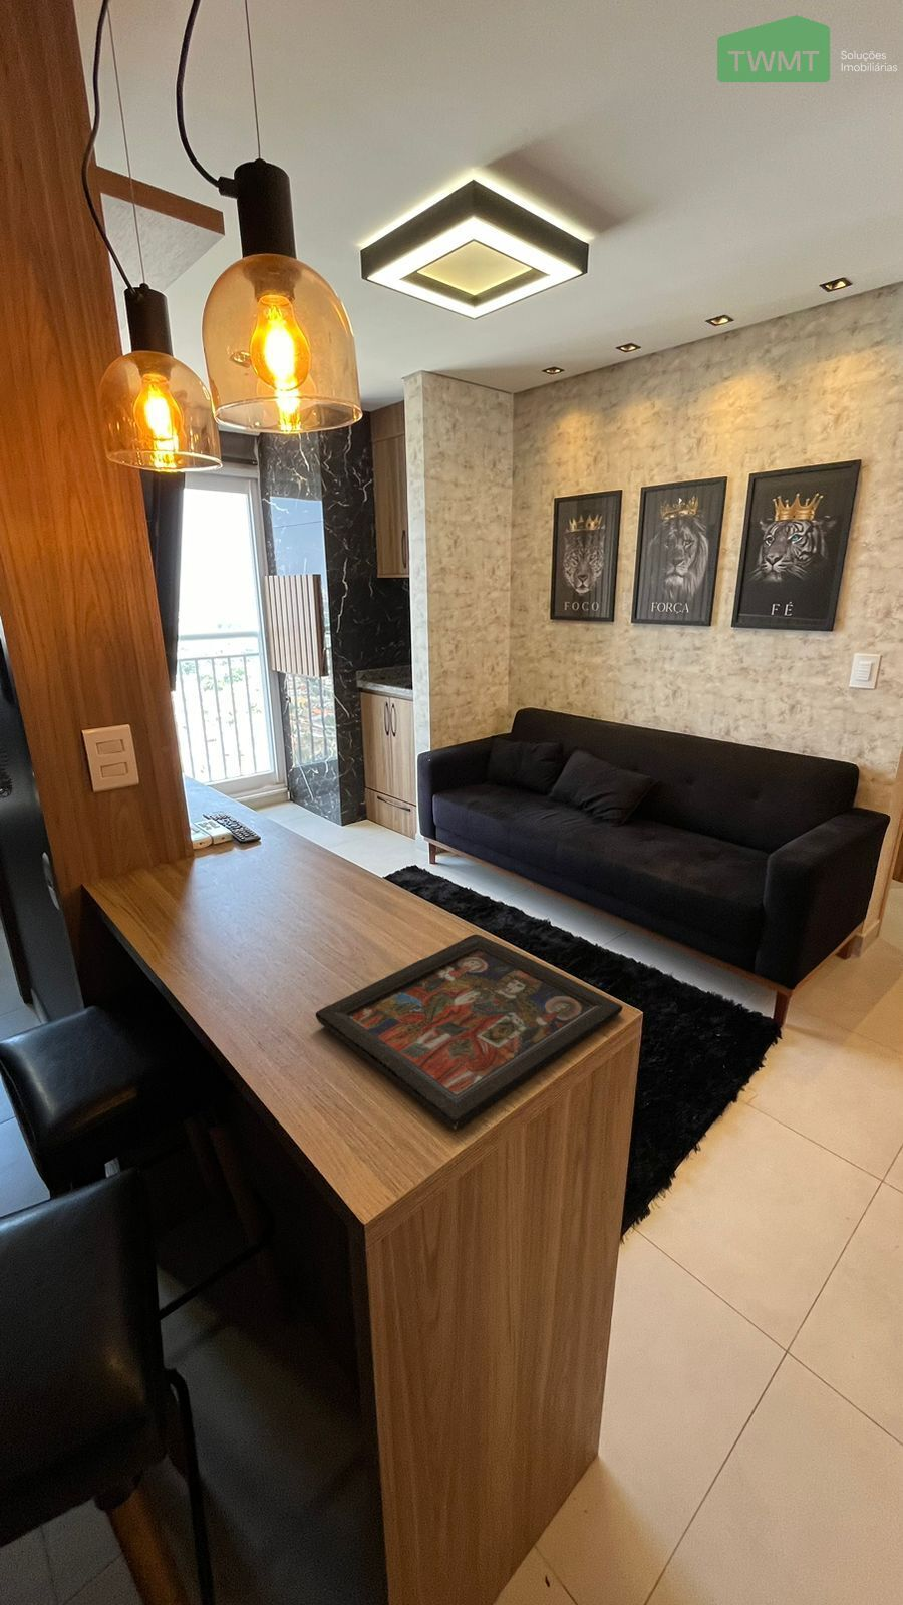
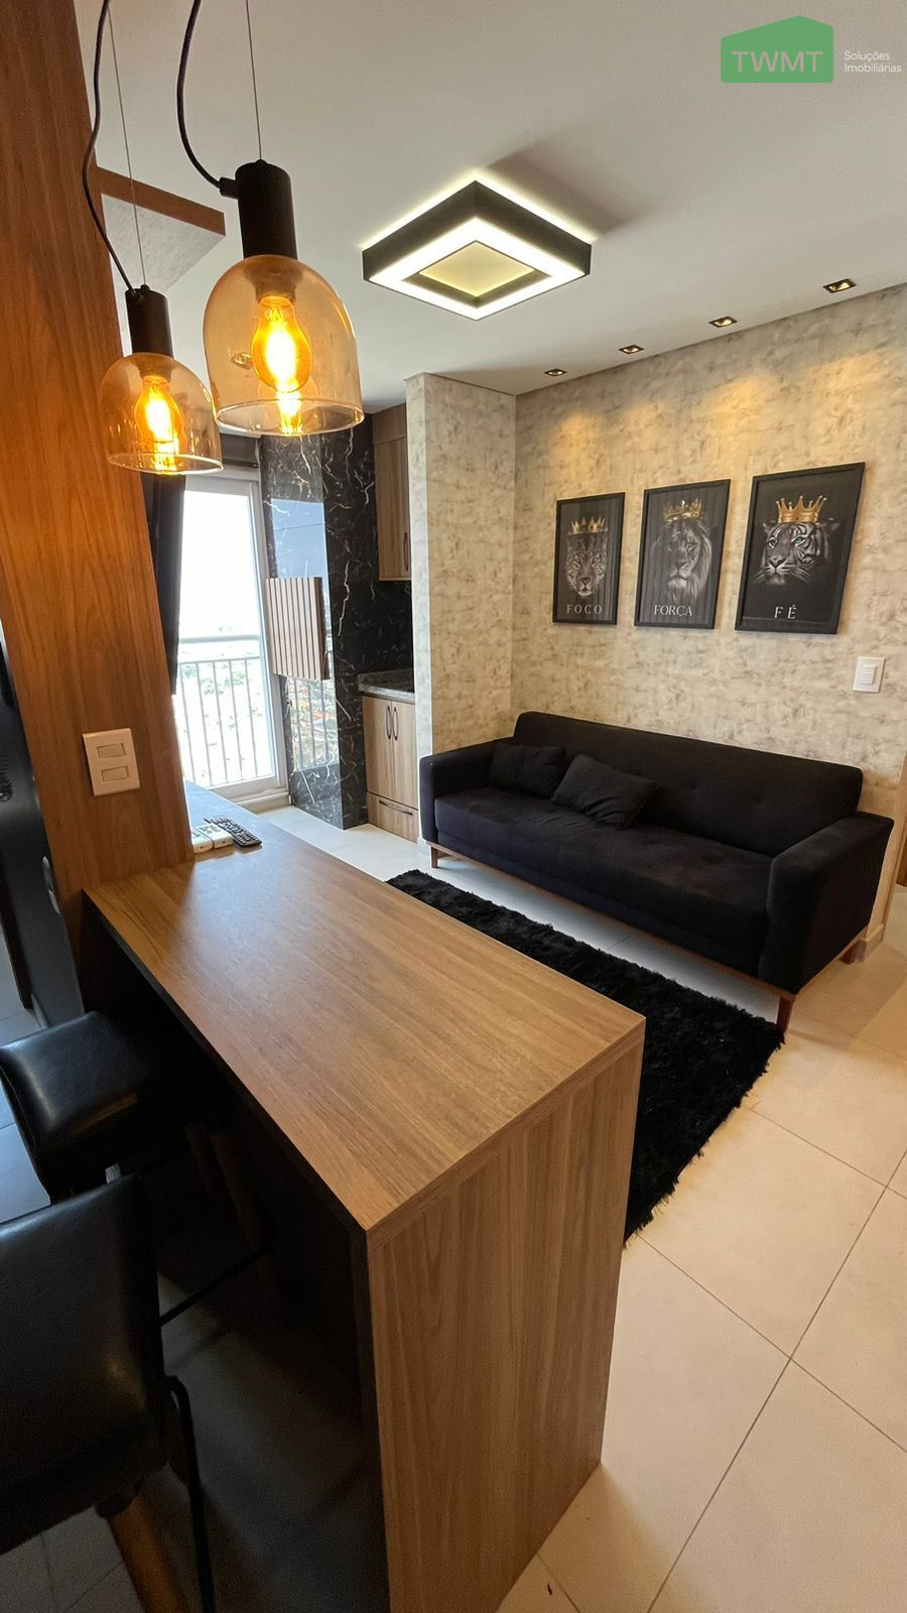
- decorative tray (470, 1012)
